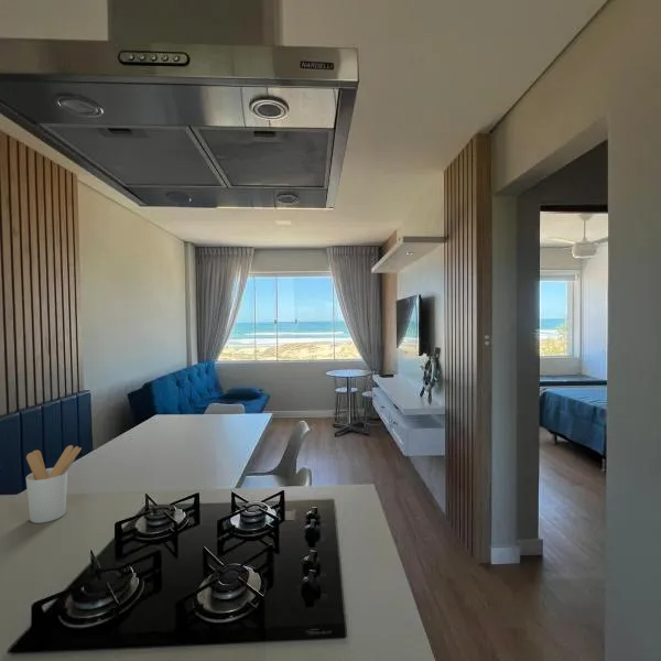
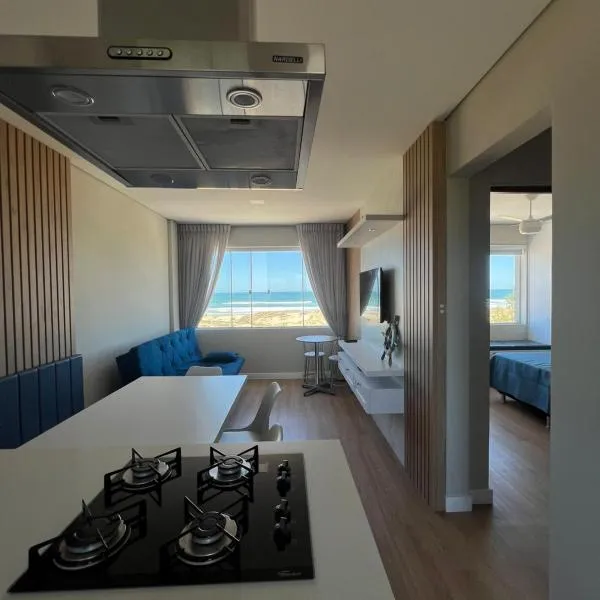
- utensil holder (55, 480)
